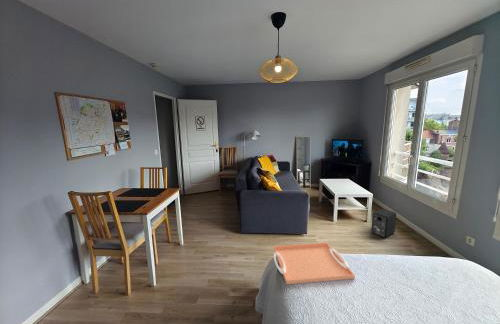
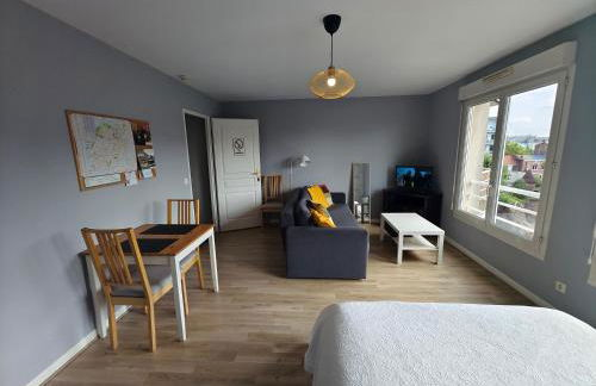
- speaker (383, 223)
- serving tray (309, 260)
